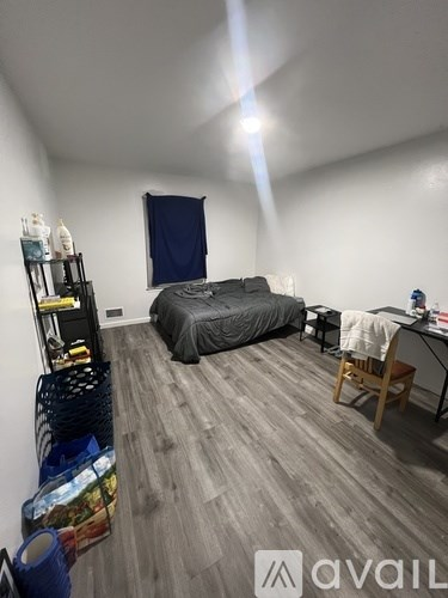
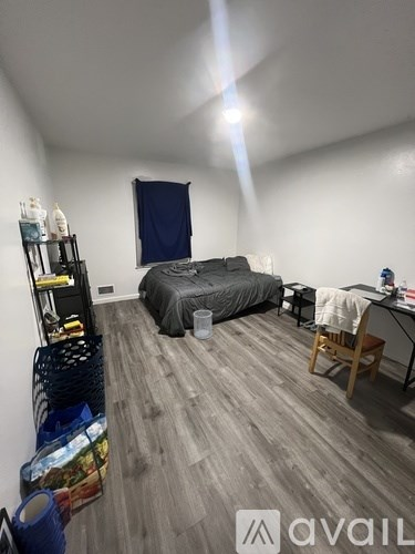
+ wastebasket (203, 324)
